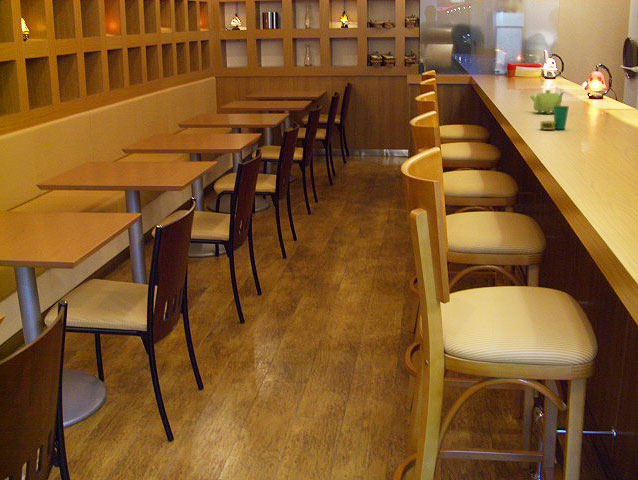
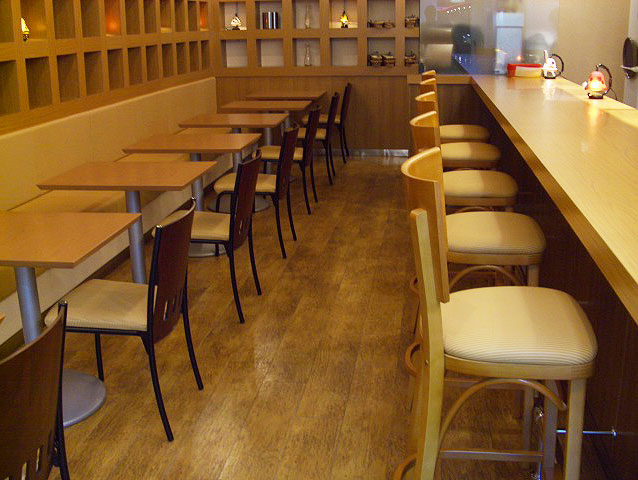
- teapot (547, 101)
- cup (554, 117)
